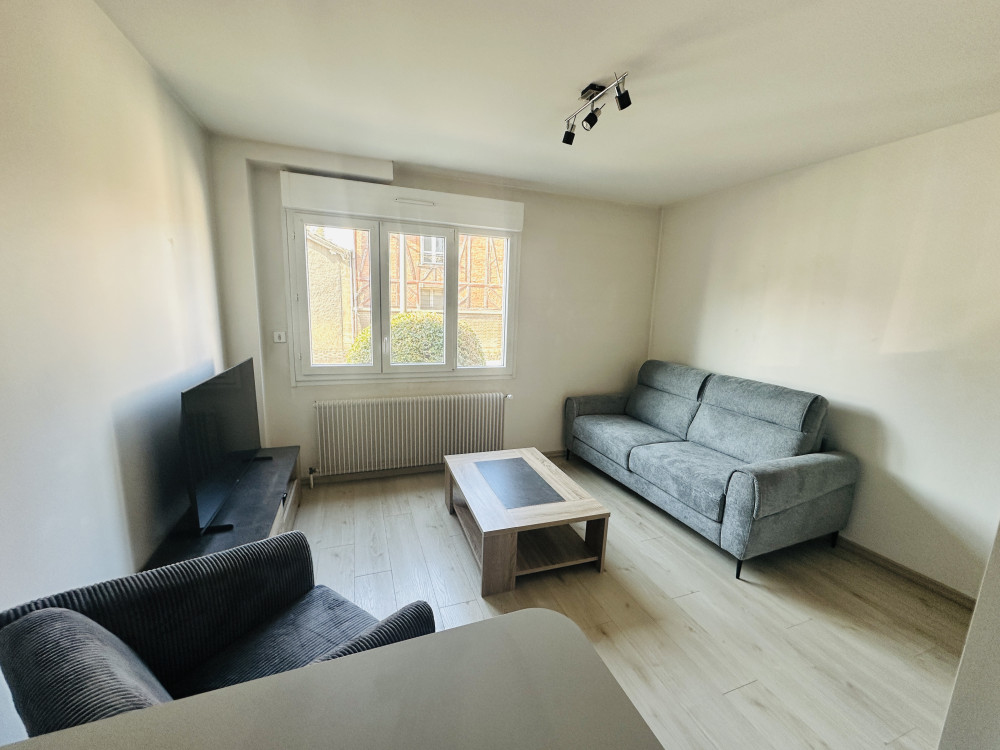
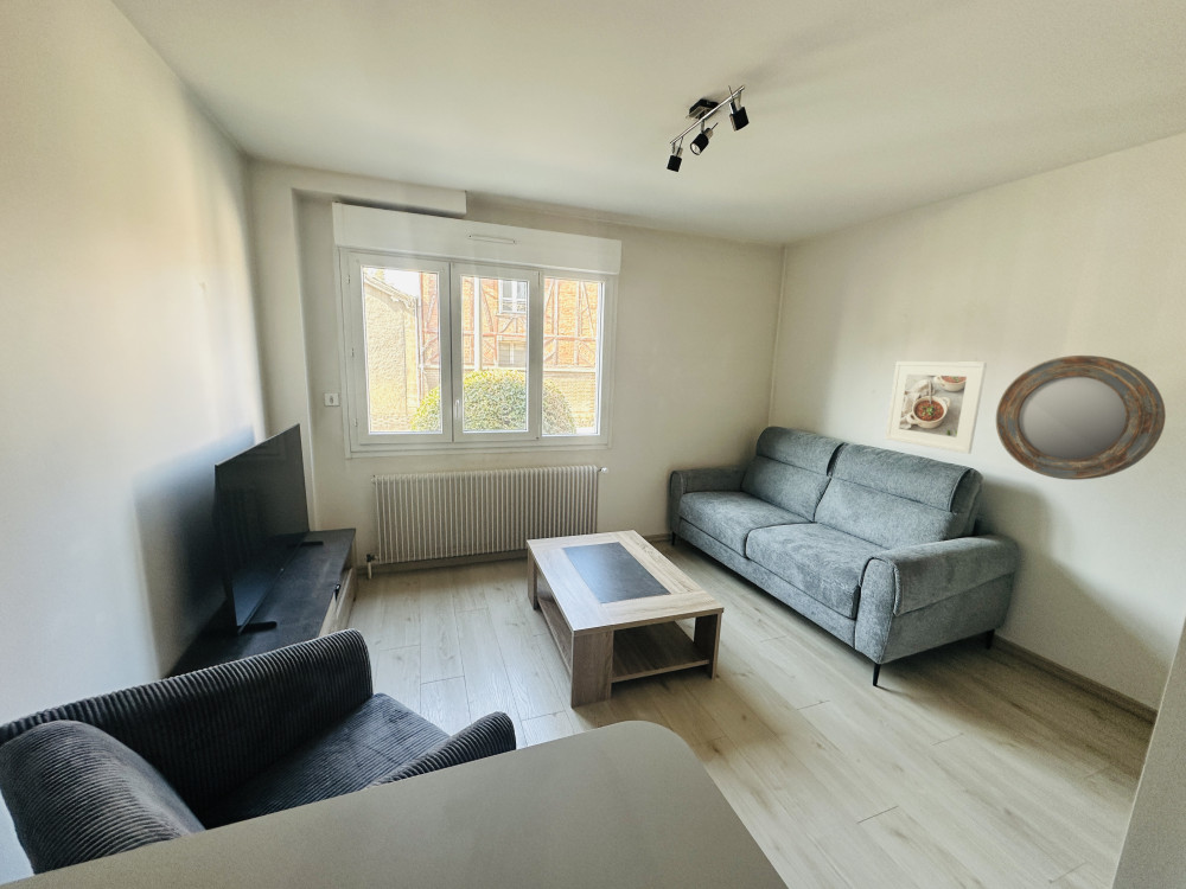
+ home mirror (1070, 417)
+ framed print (931, 404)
